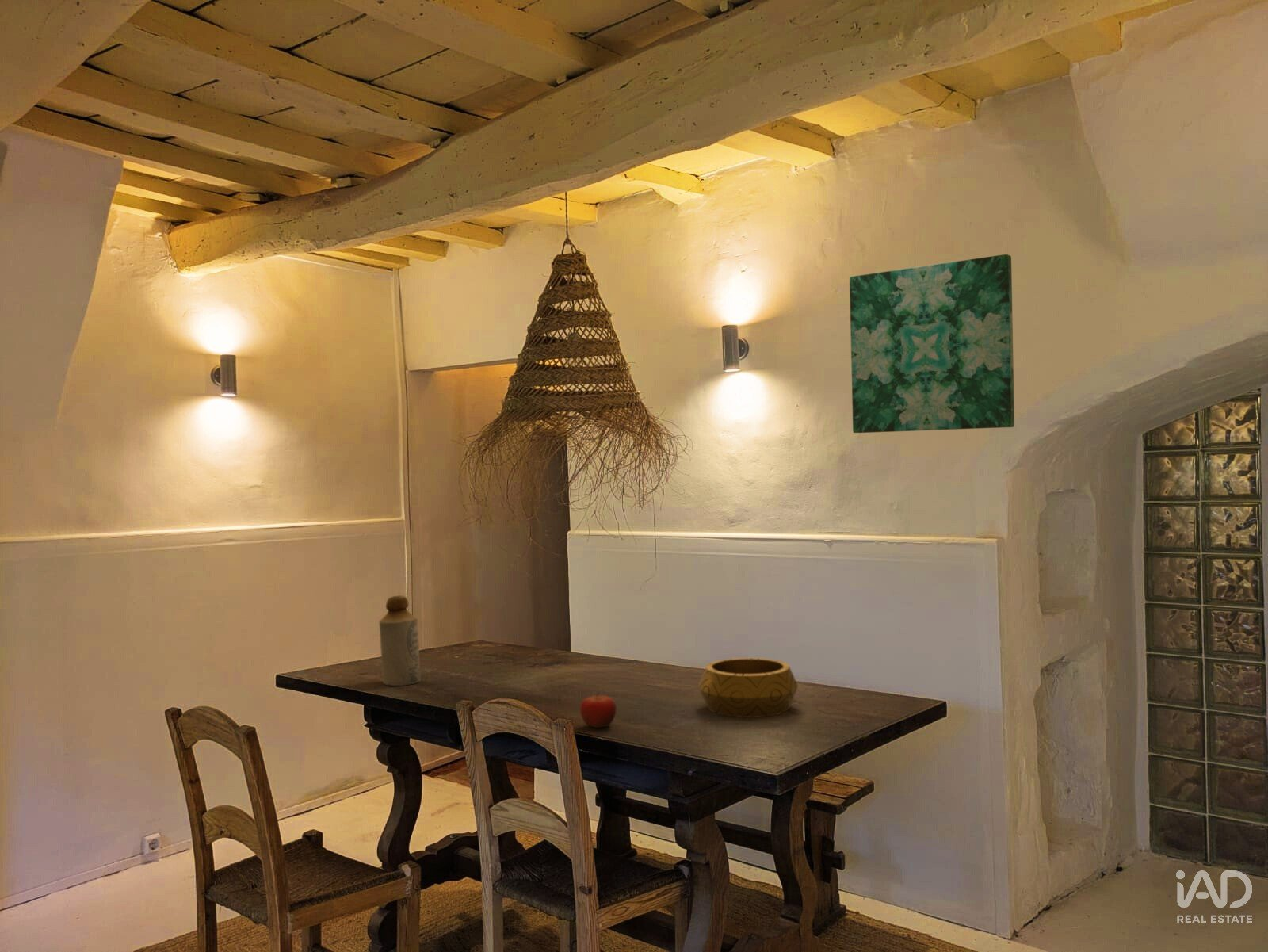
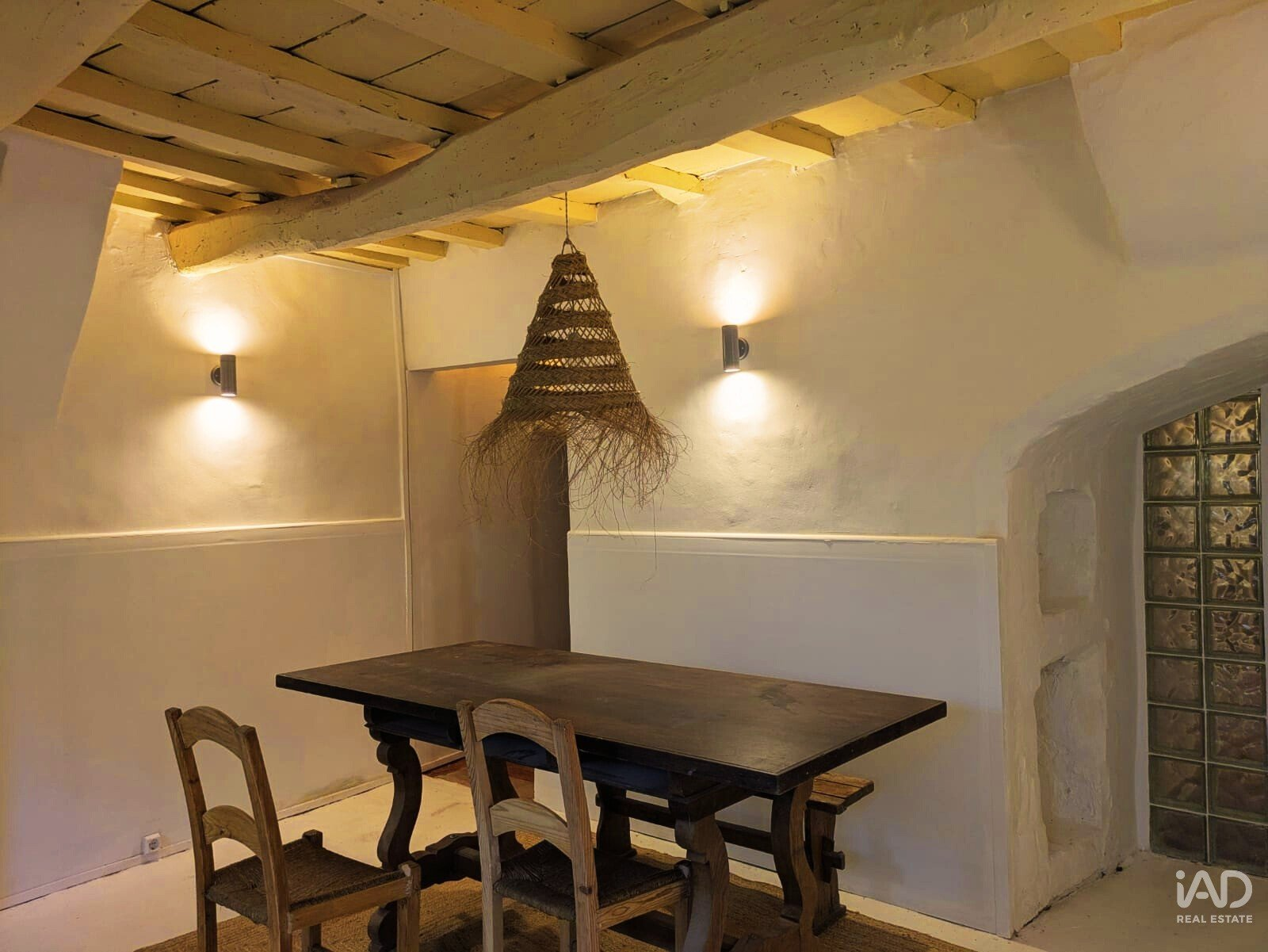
- decorative bowl (747, 686)
- wall art (928, 348)
- bottle (399, 639)
- fruit (598, 708)
